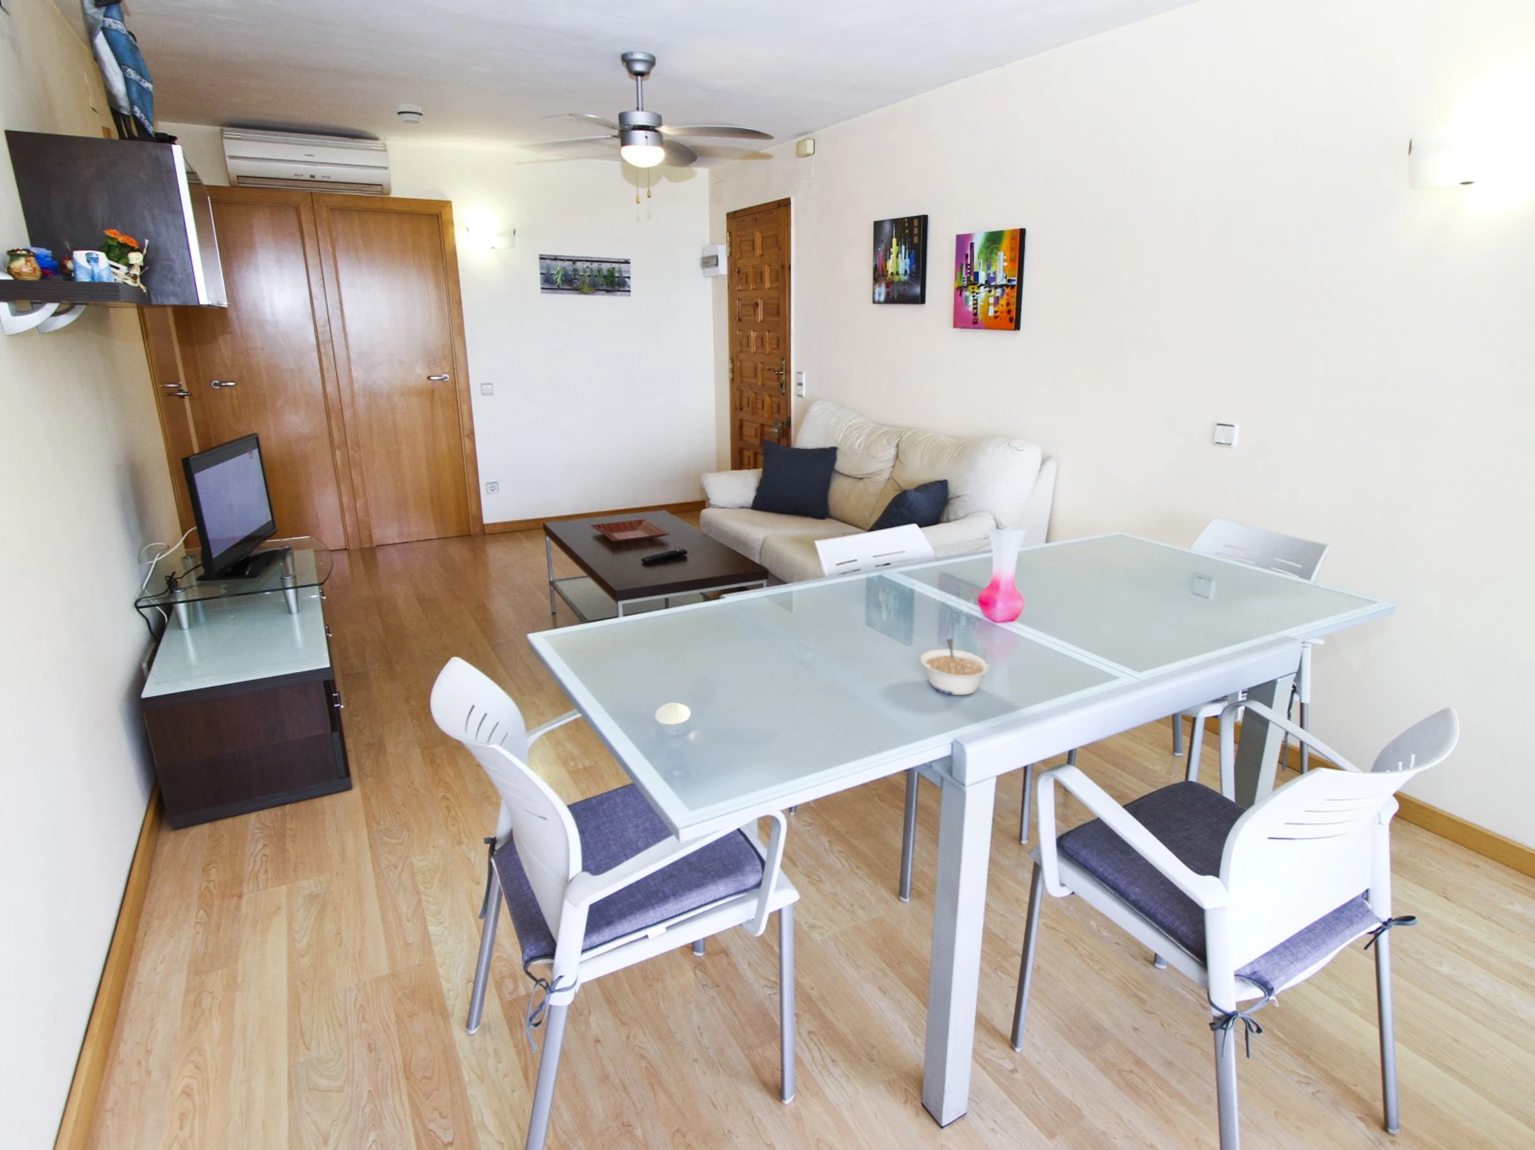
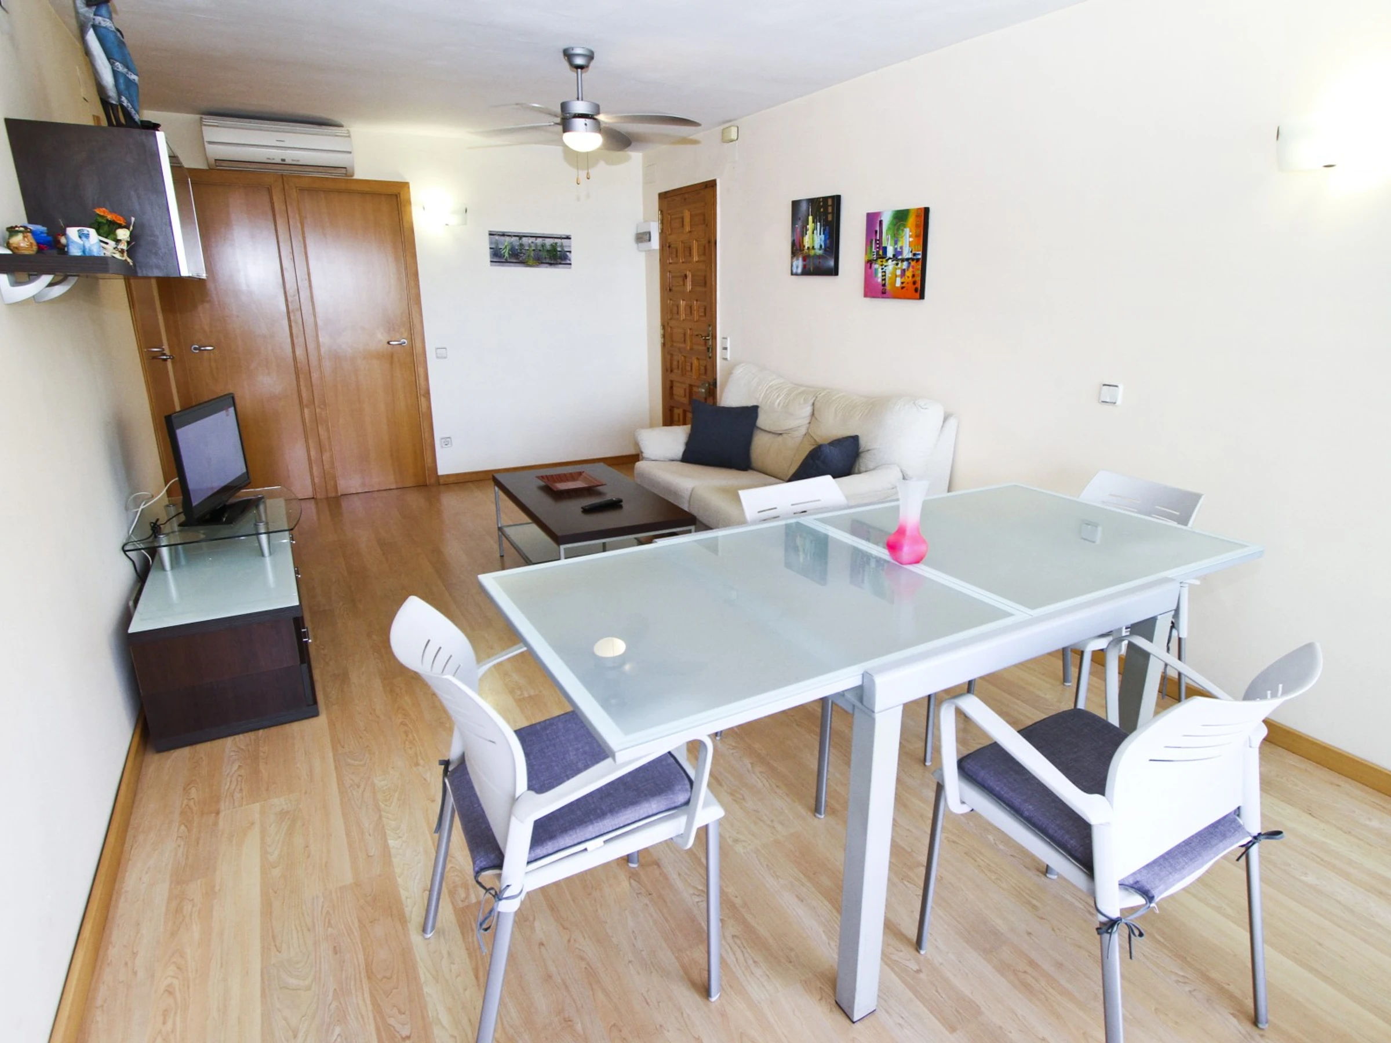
- legume (951, 670)
- smoke detector (410, 114)
